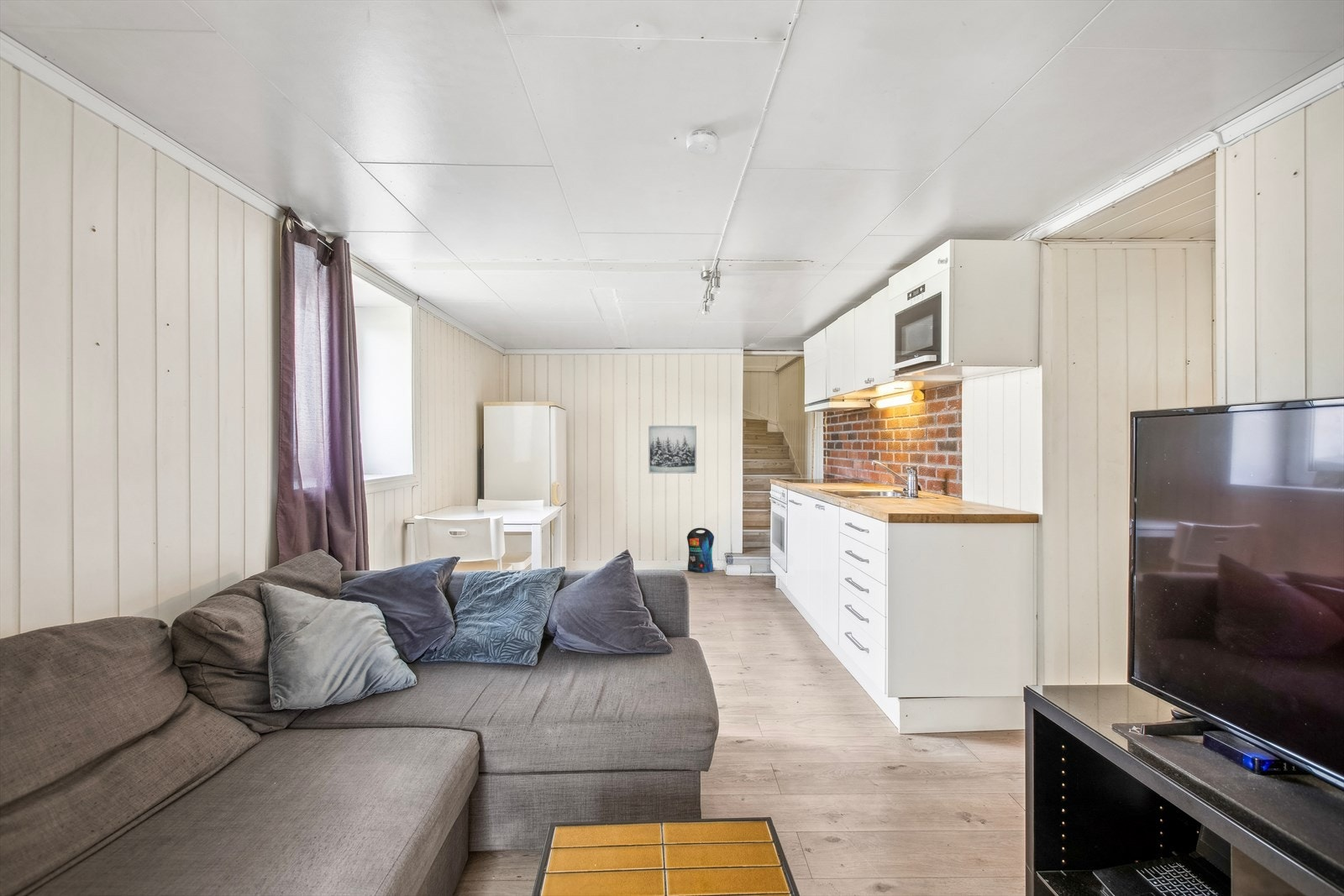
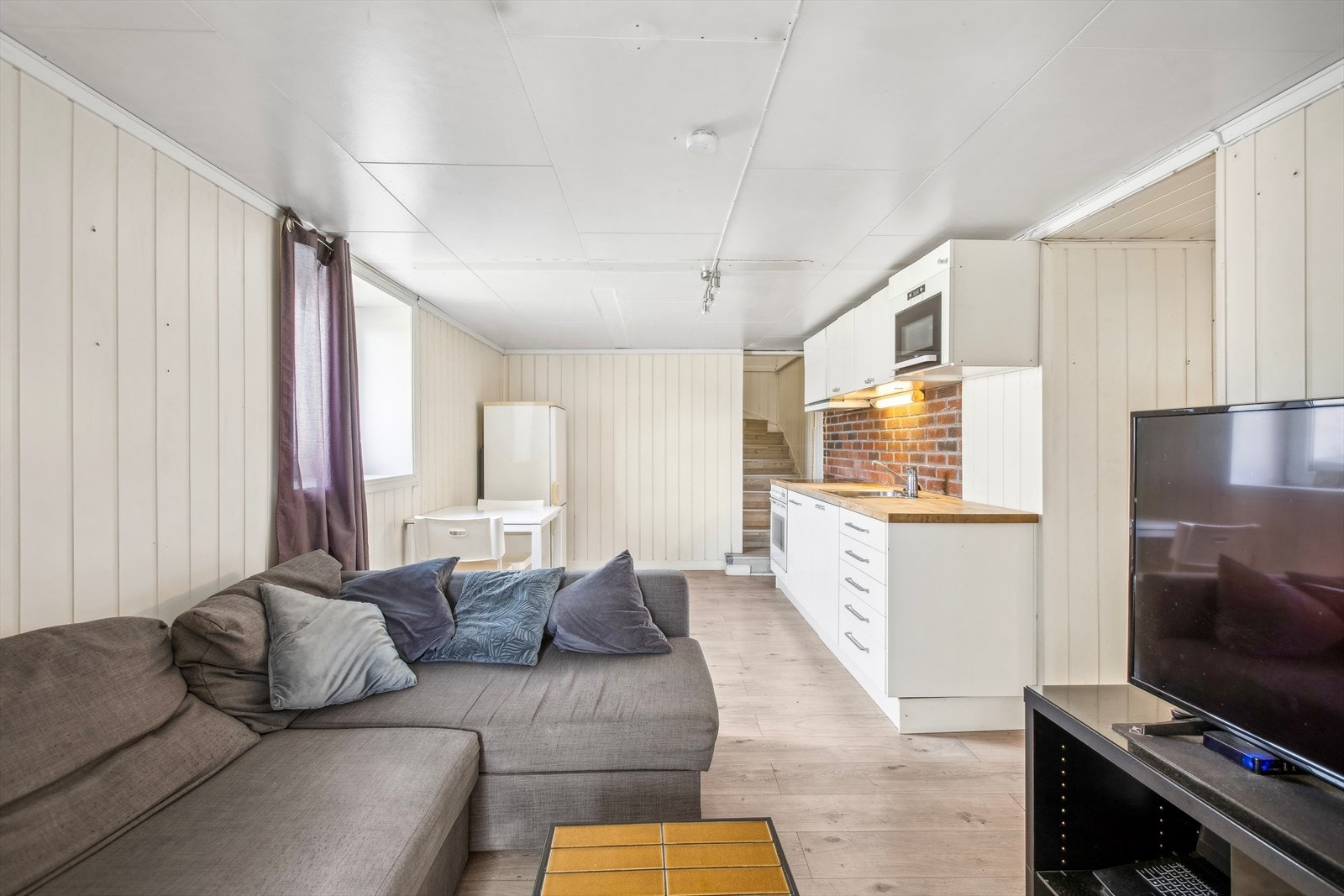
- pouch (701, 550)
- wall art (672, 449)
